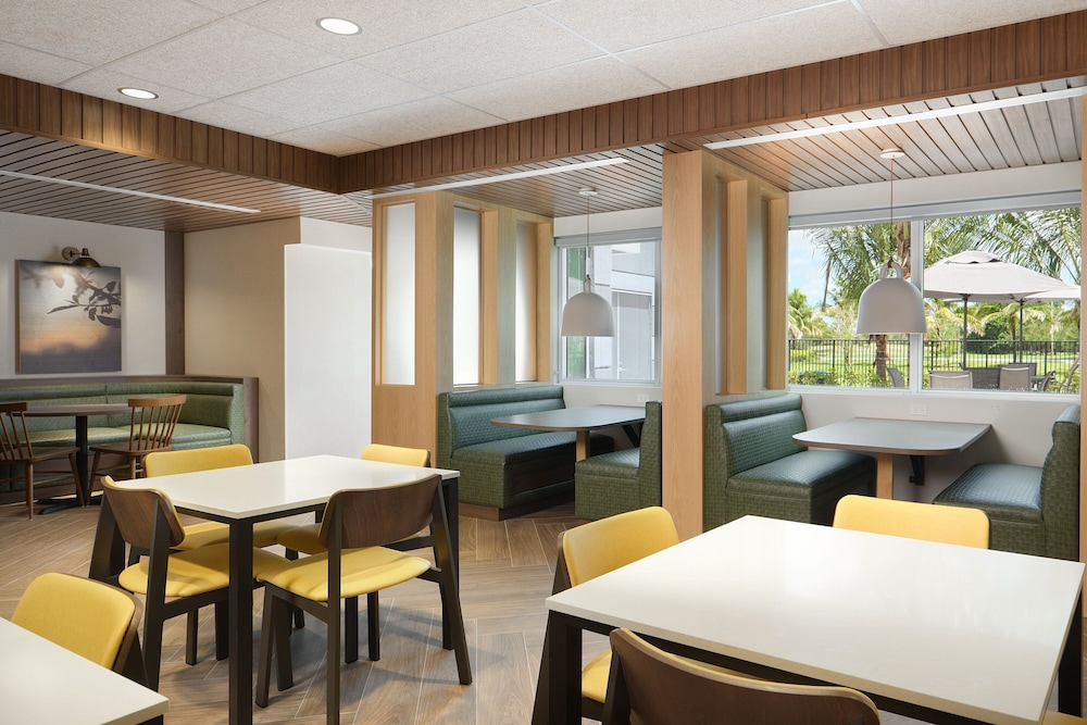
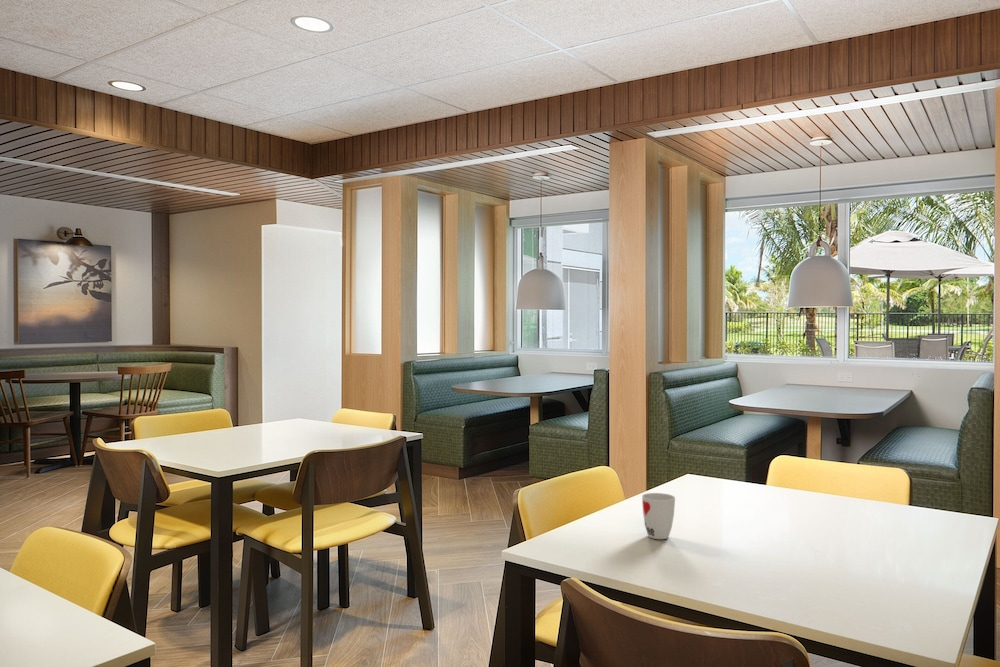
+ cup (658, 516)
